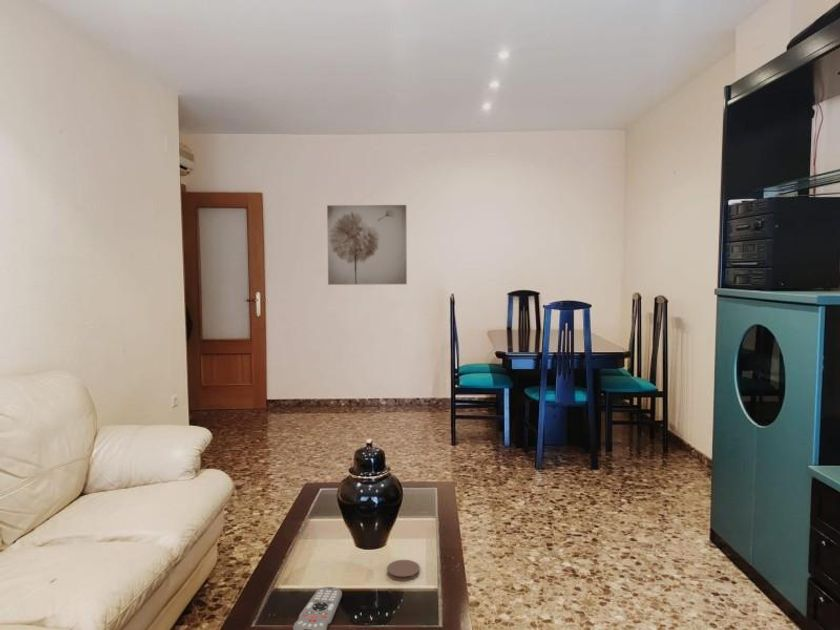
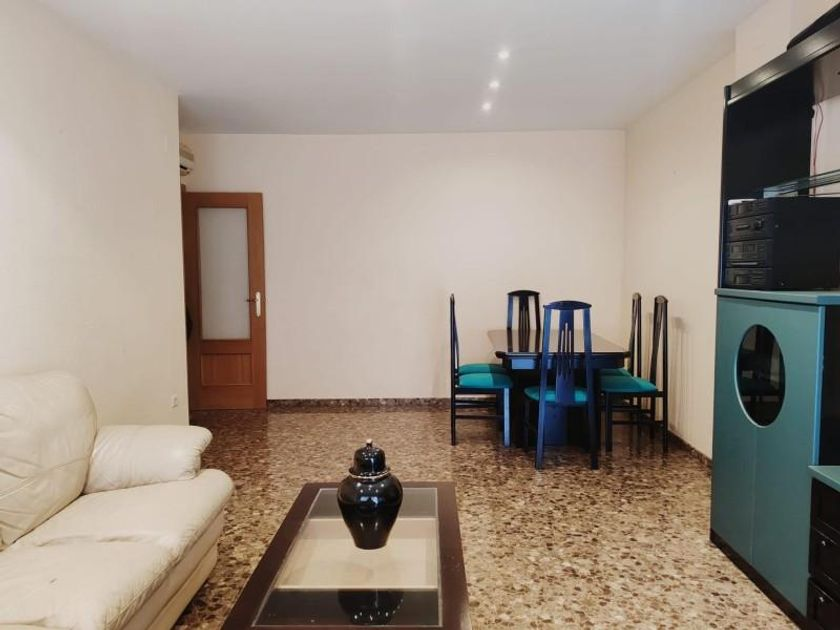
- wall art (367, 245)
- remote control (320, 609)
- coaster (403, 570)
